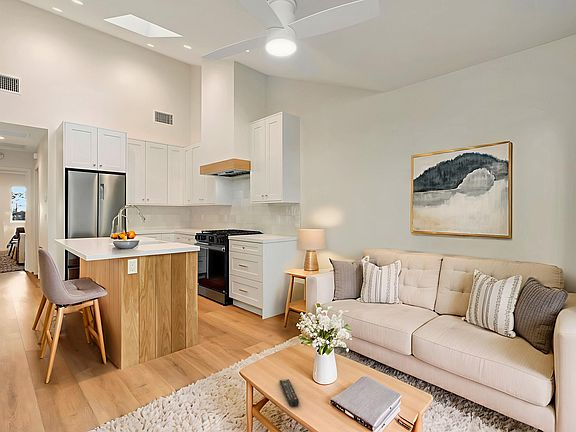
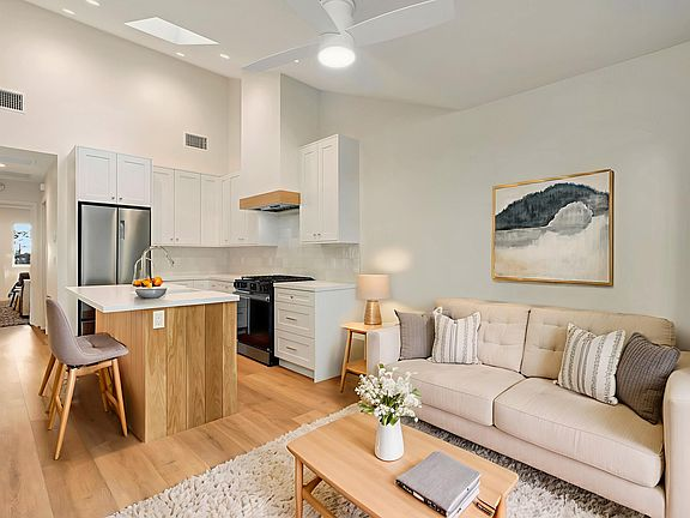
- remote control (288, 391)
